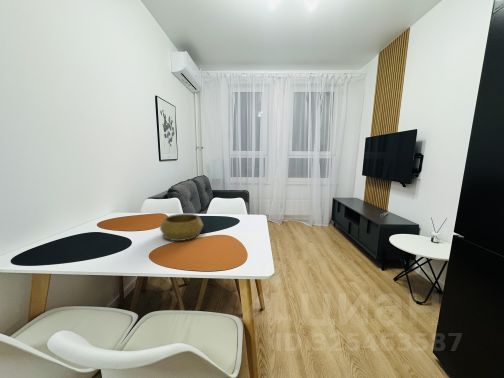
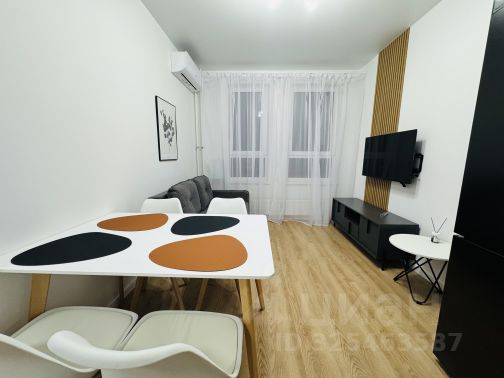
- decorative bowl (182, 226)
